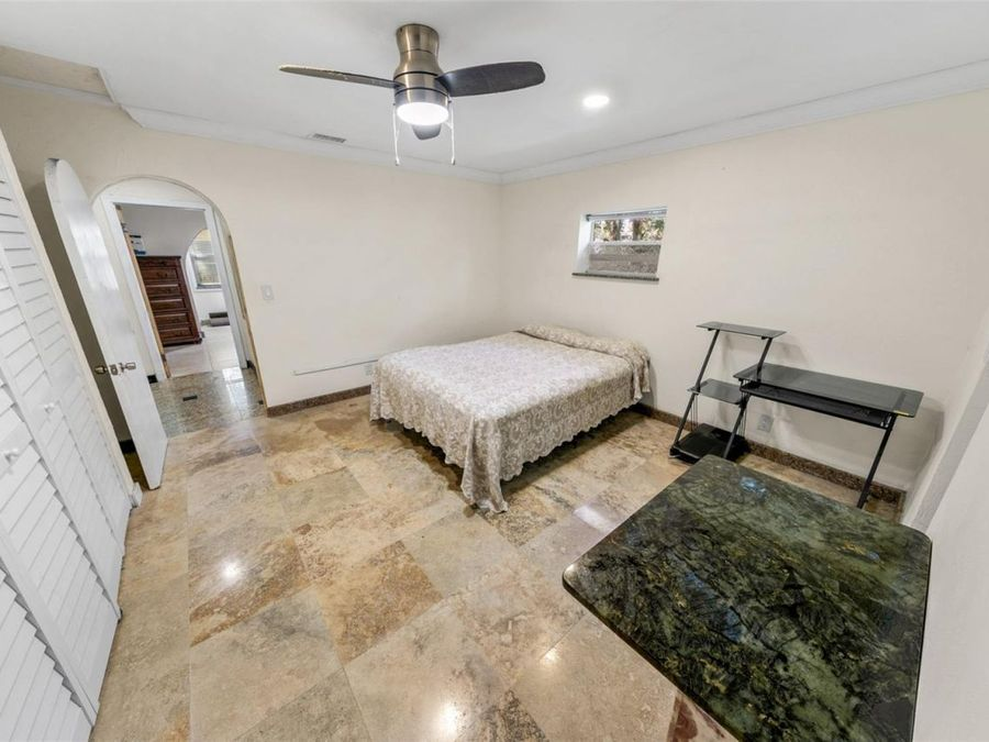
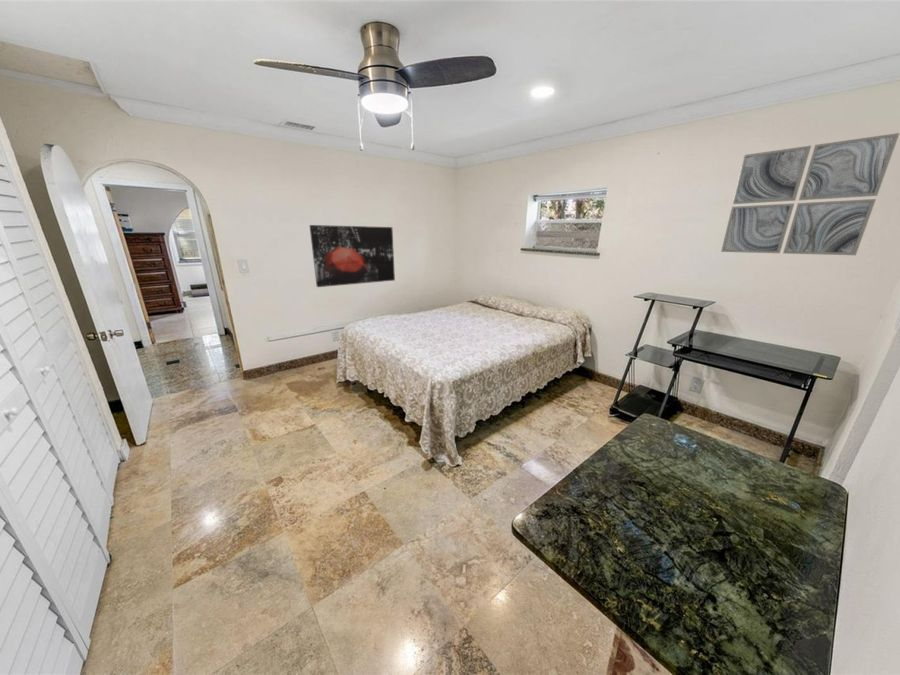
+ wall art (356, 255)
+ wall art (794, 200)
